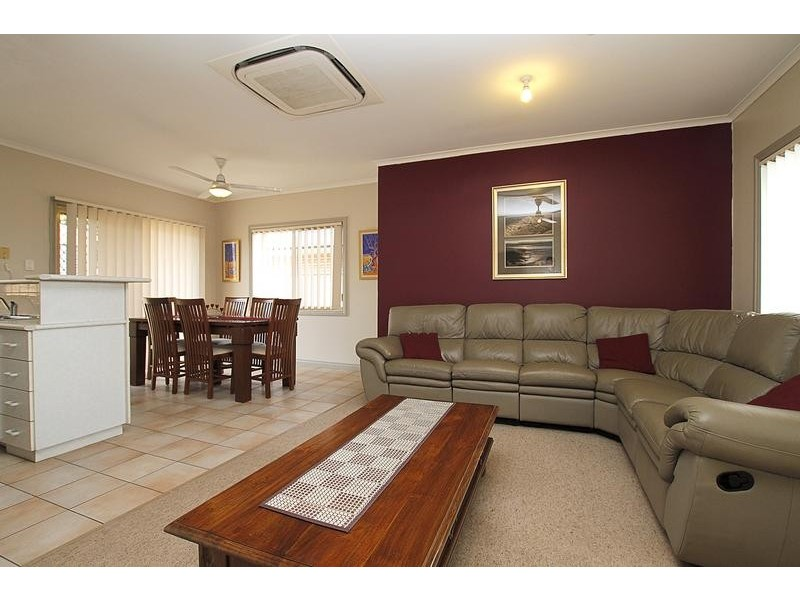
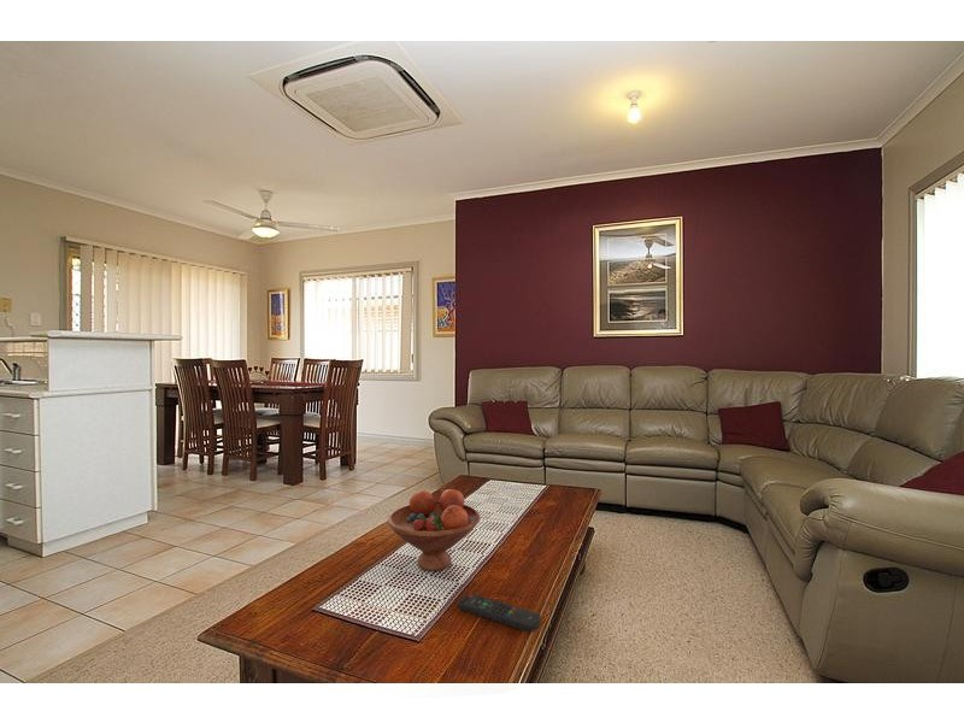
+ remote control (498, 611)
+ fruit bowl (434, 530)
